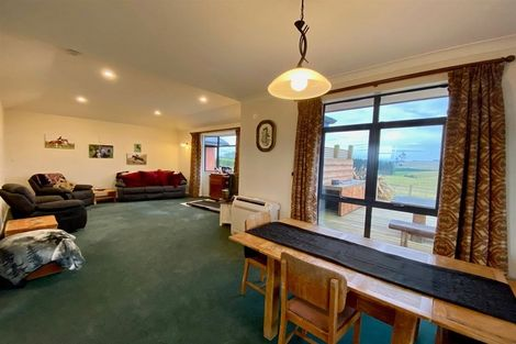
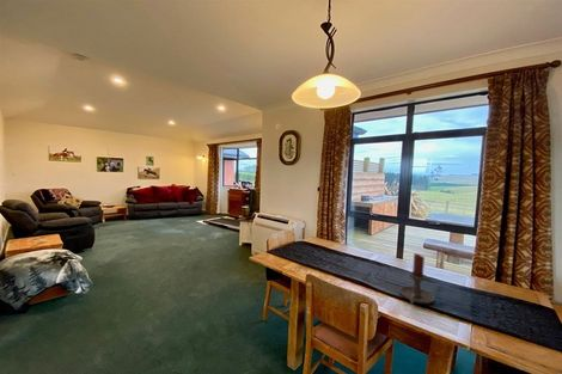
+ candle holder (416, 276)
